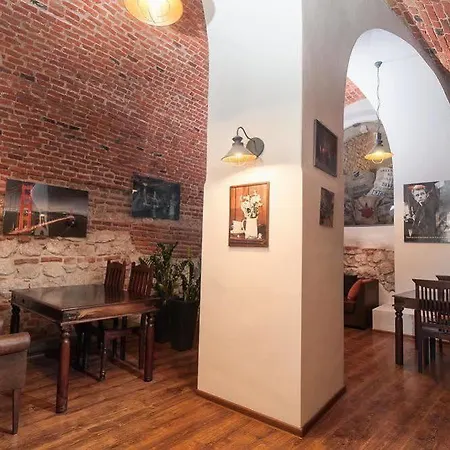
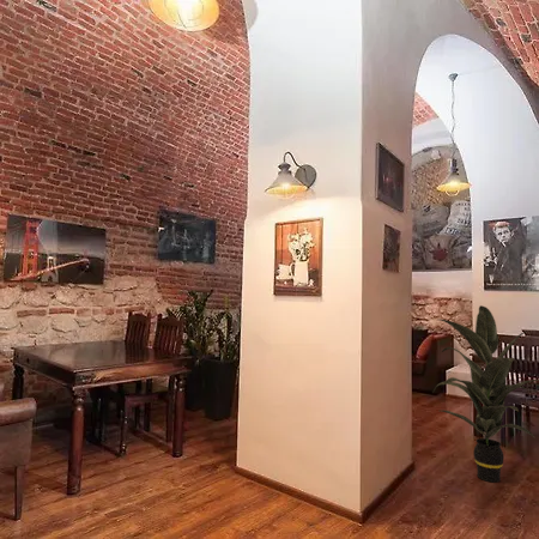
+ indoor plant (482, 390)
